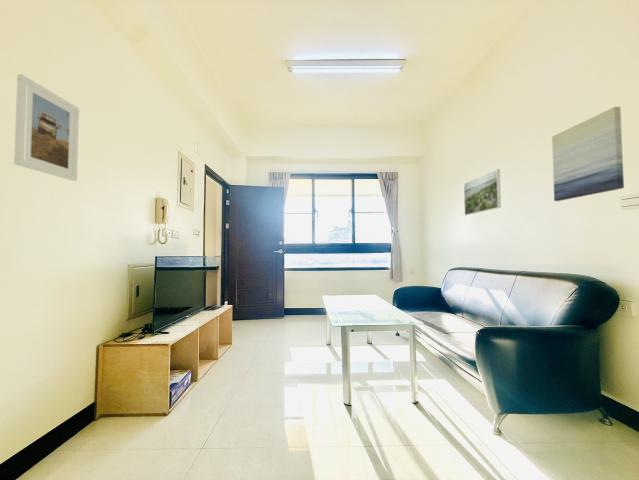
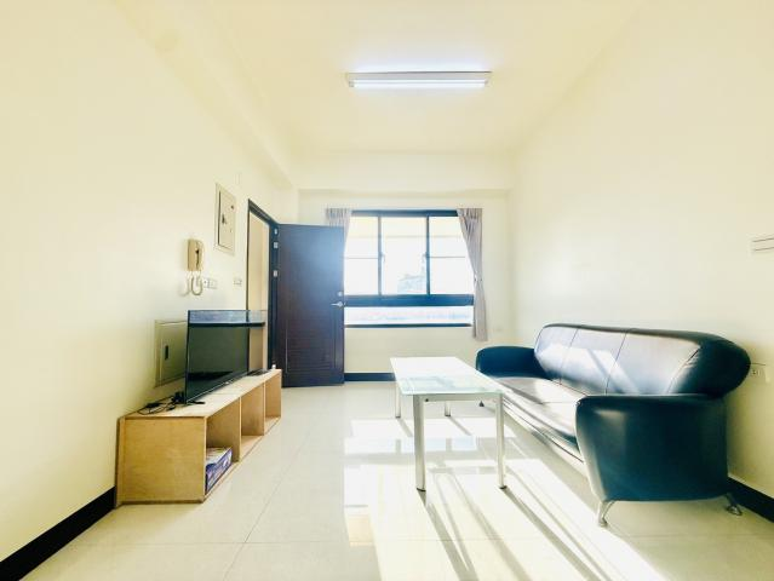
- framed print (50, 133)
- wall art (583, 159)
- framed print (480, 194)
